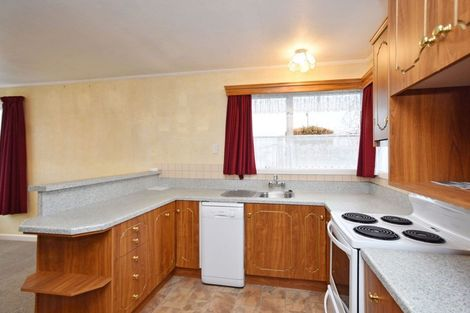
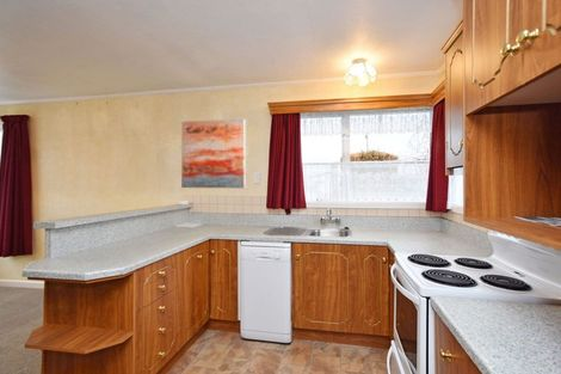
+ wall art (212, 154)
